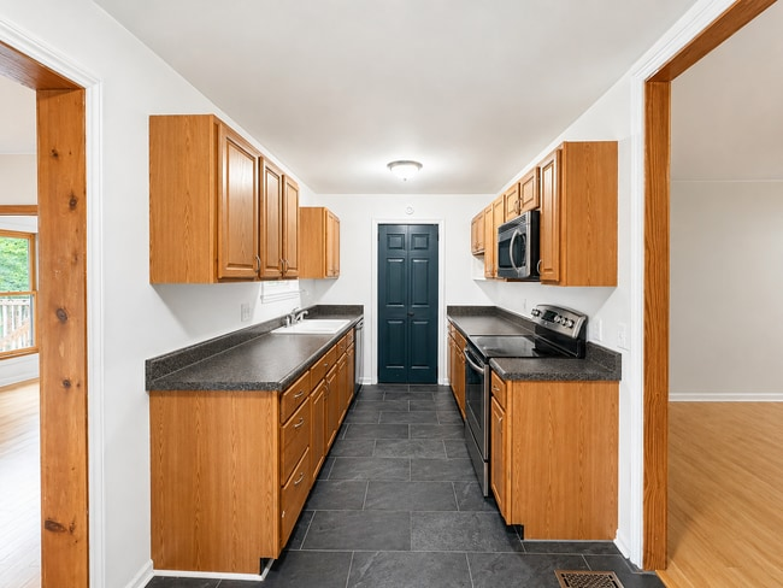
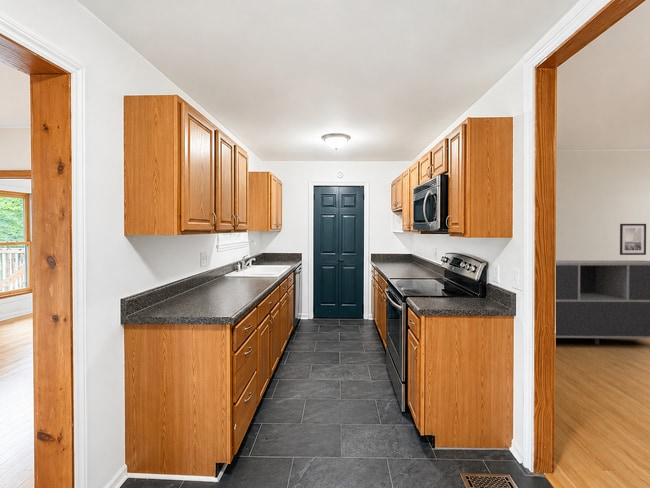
+ sideboard (587, 301)
+ wall art (632, 239)
